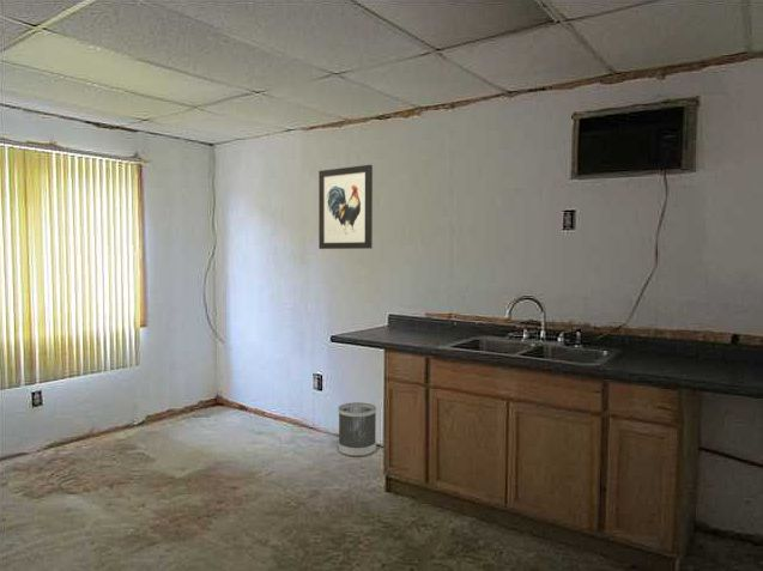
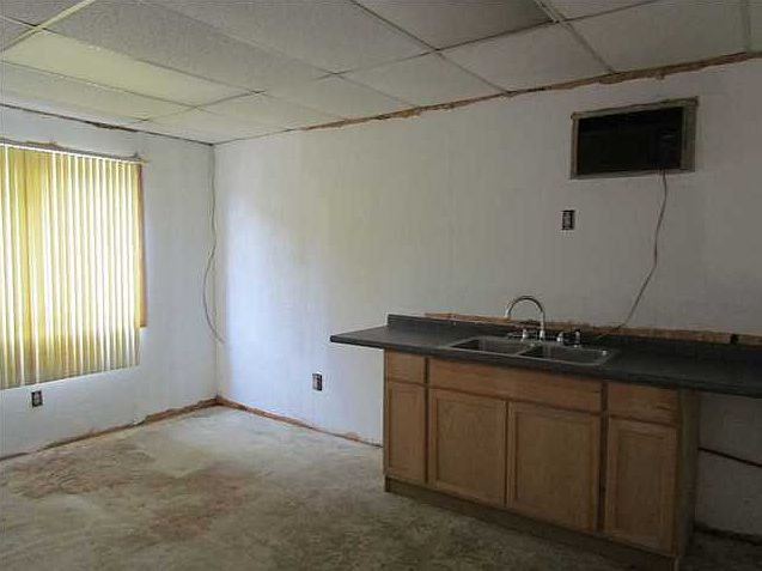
- wastebasket (357, 429)
- wall art (344, 208)
